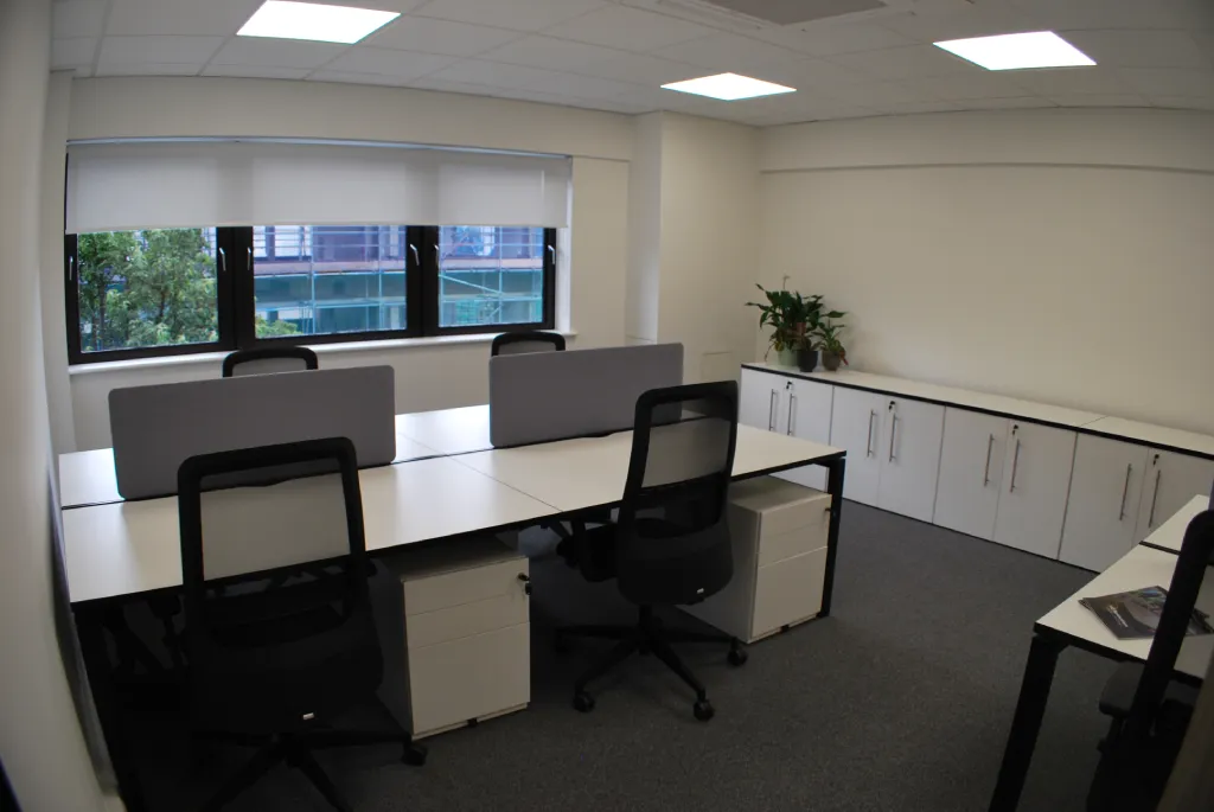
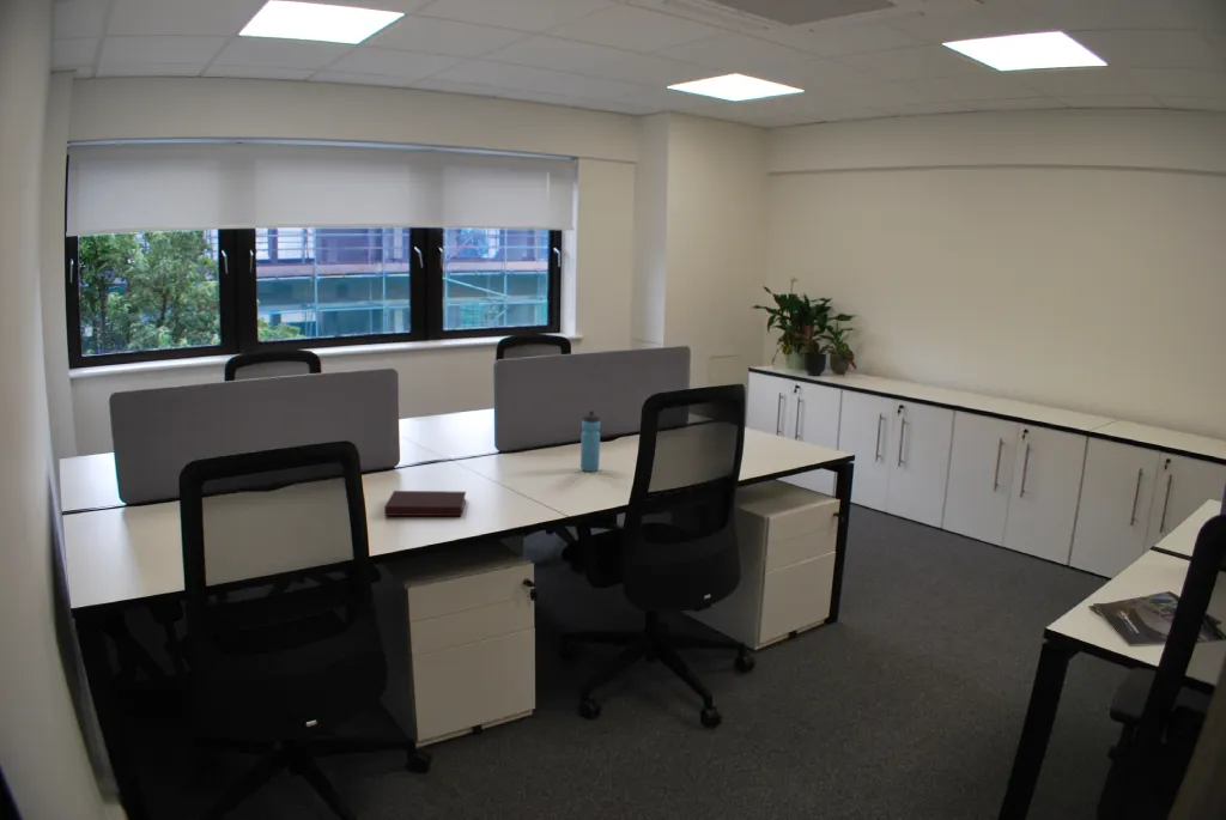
+ notebook (426, 503)
+ water bottle (590, 439)
